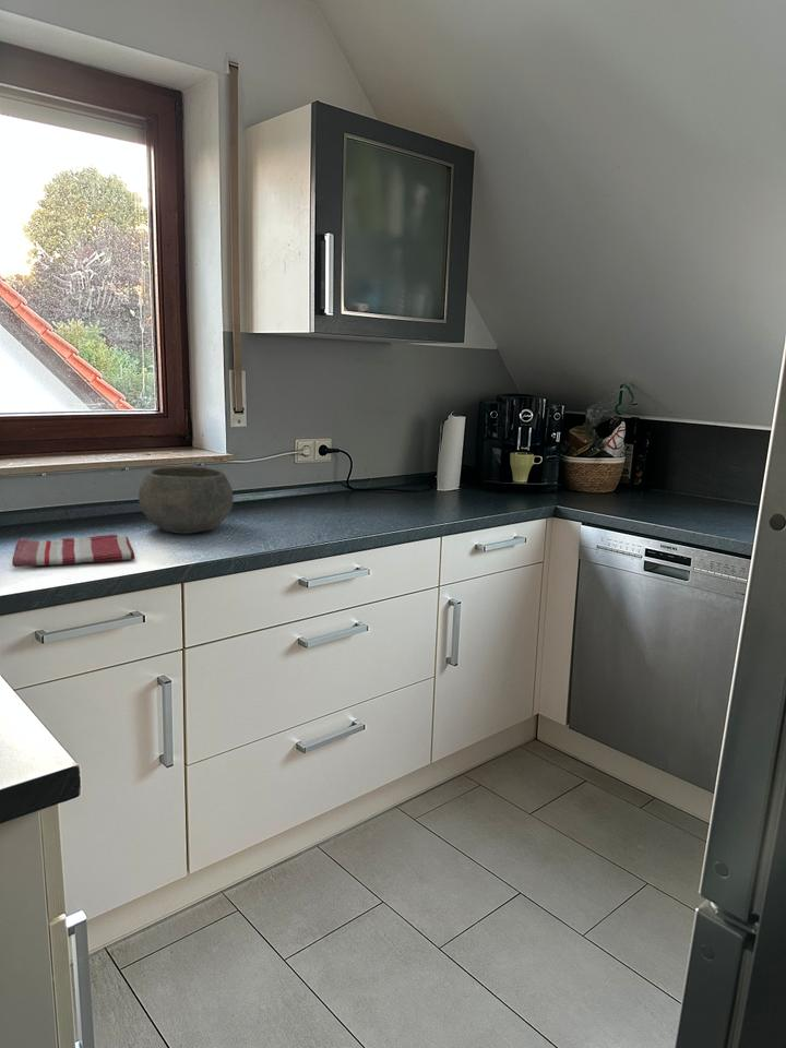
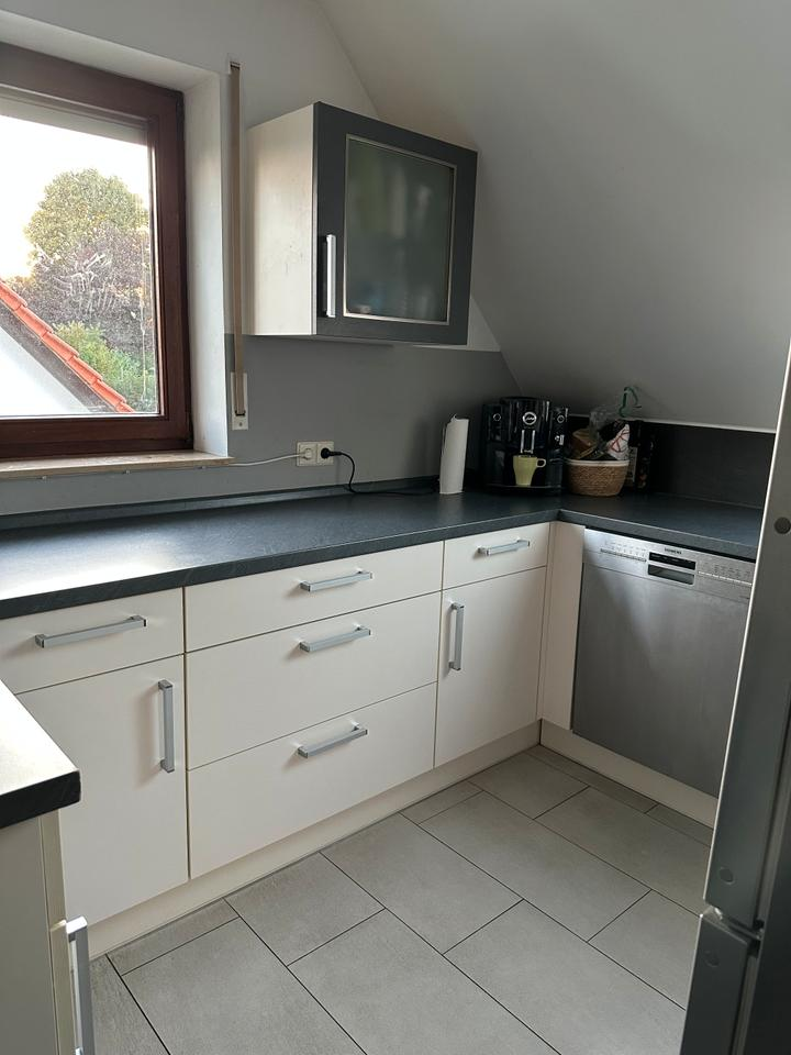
- dish towel (74, 549)
- bowl (186, 500)
